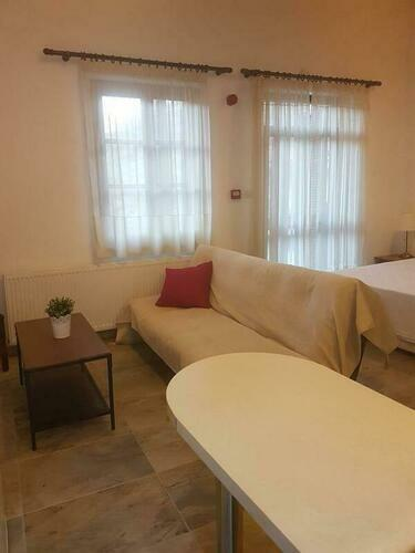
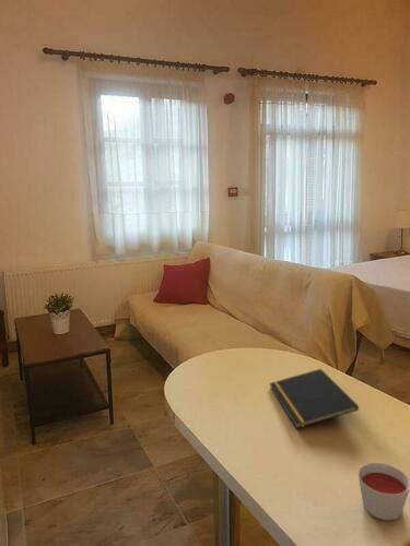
+ candle (383, 492)
+ notepad (309, 395)
